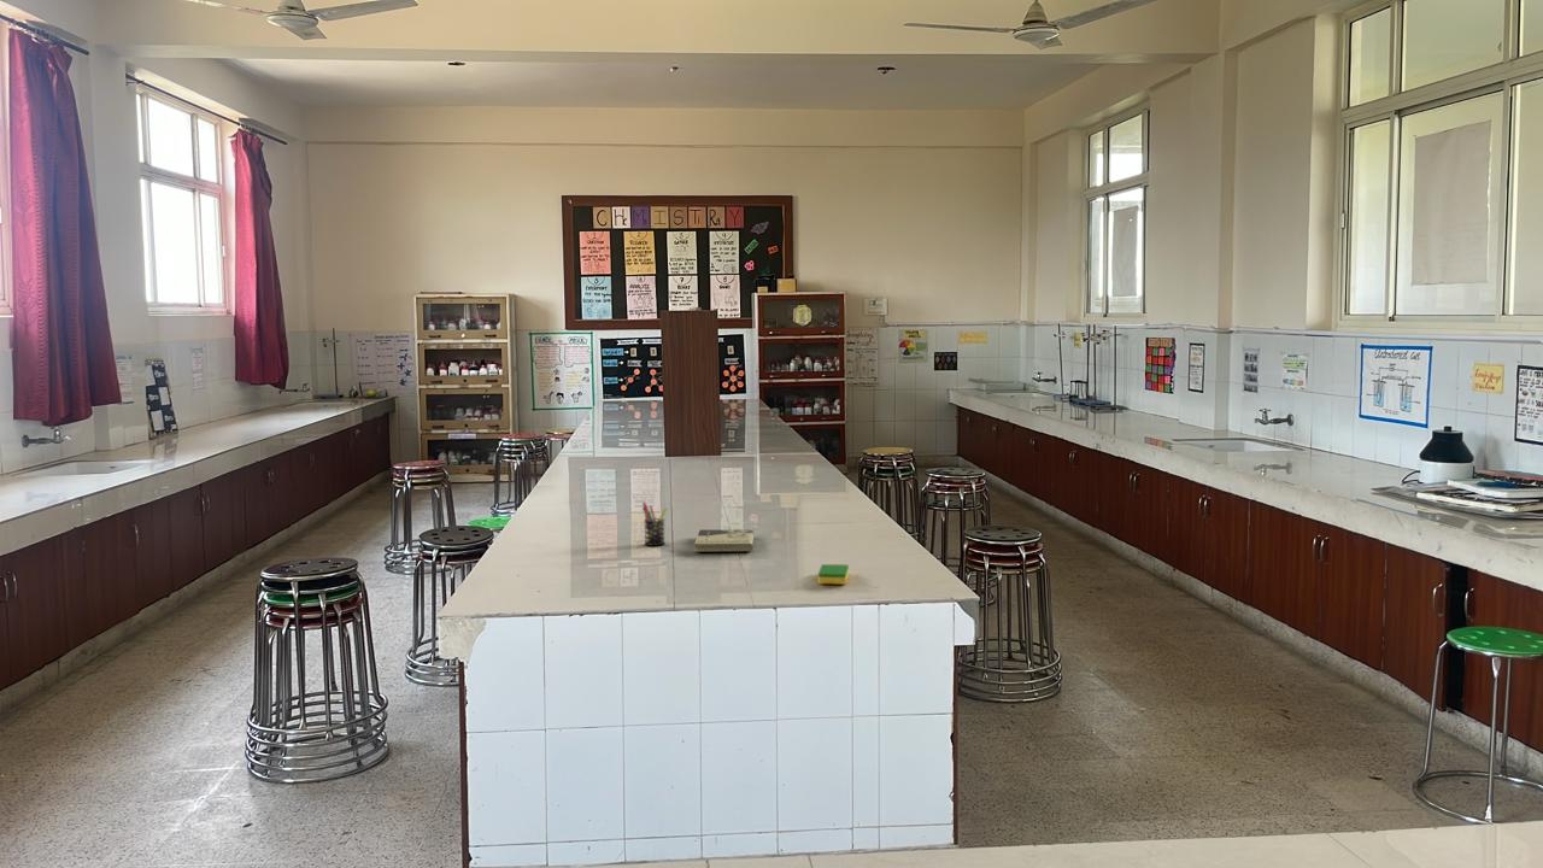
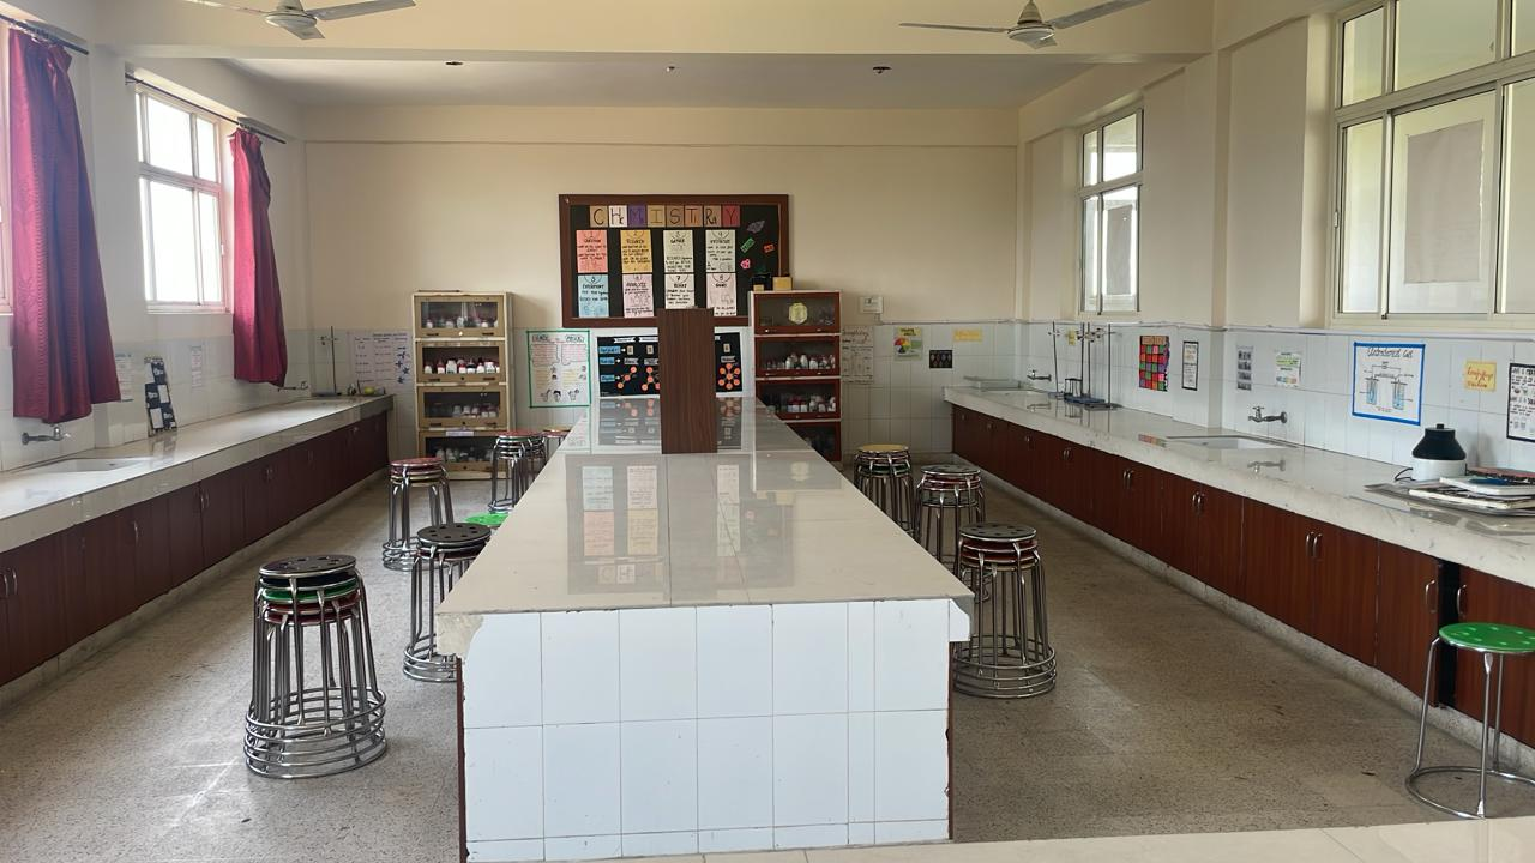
- pen holder (652, 523)
- dish sponge (833, 574)
- book (724, 539)
